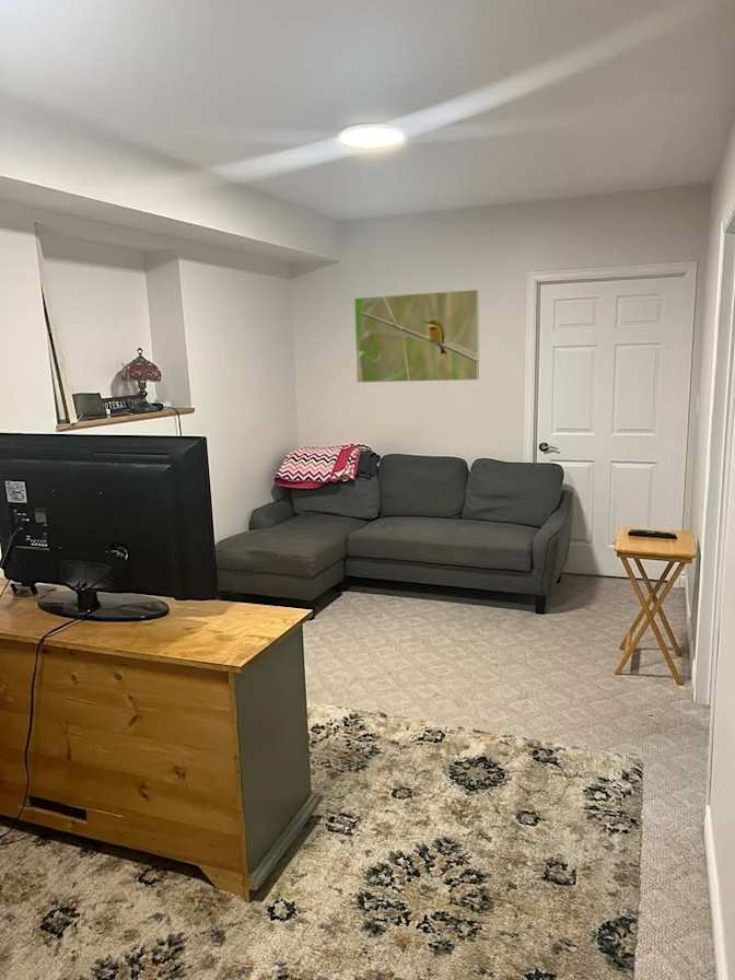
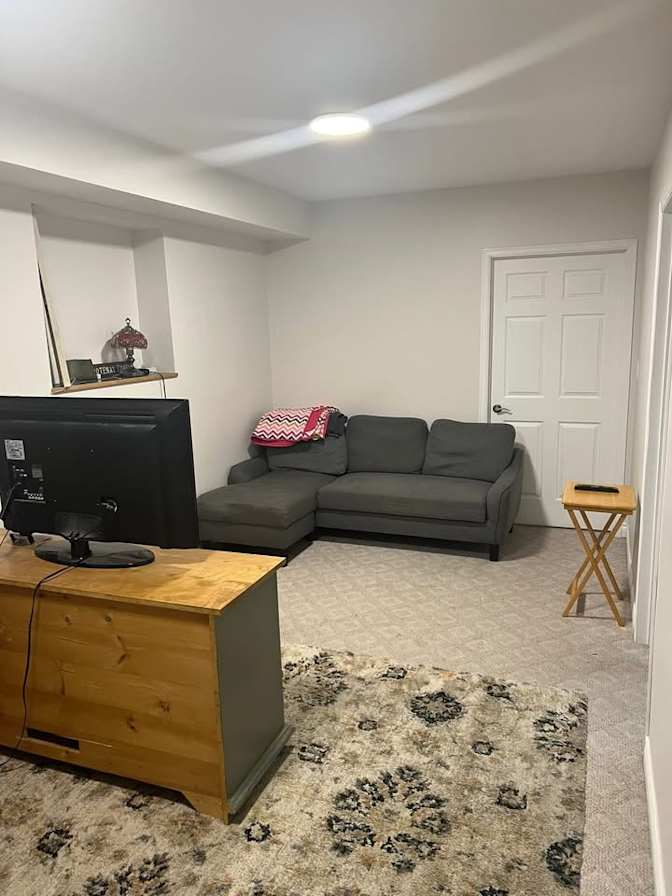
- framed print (415, 338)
